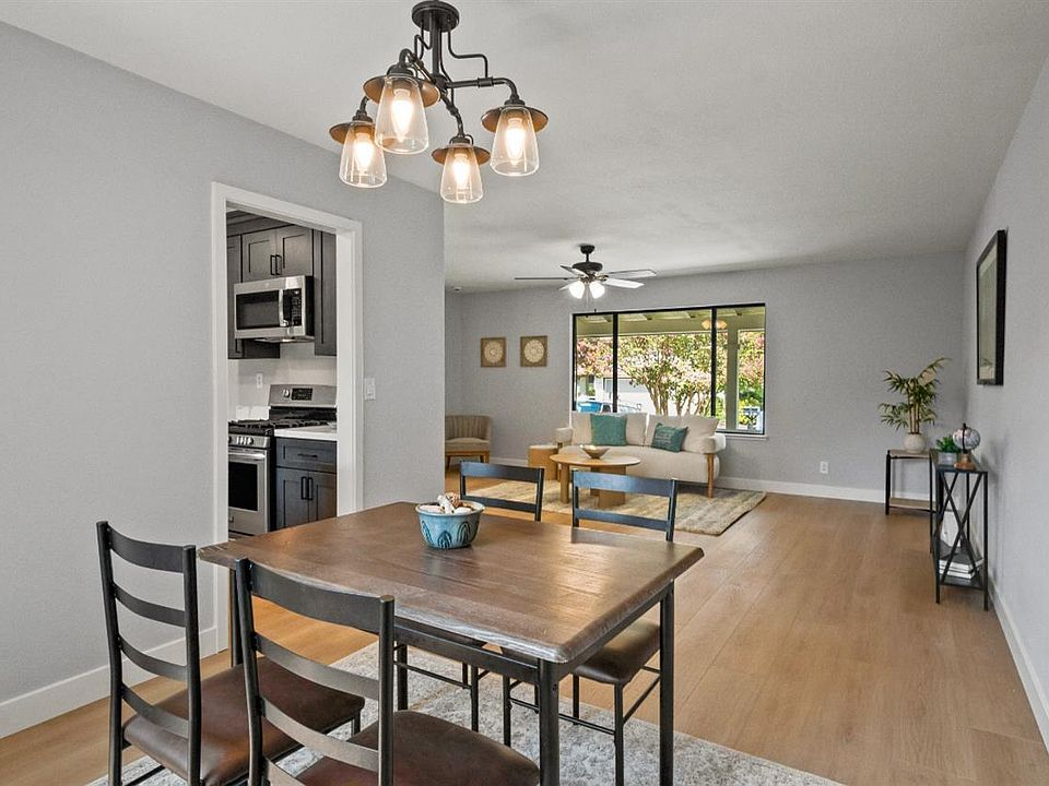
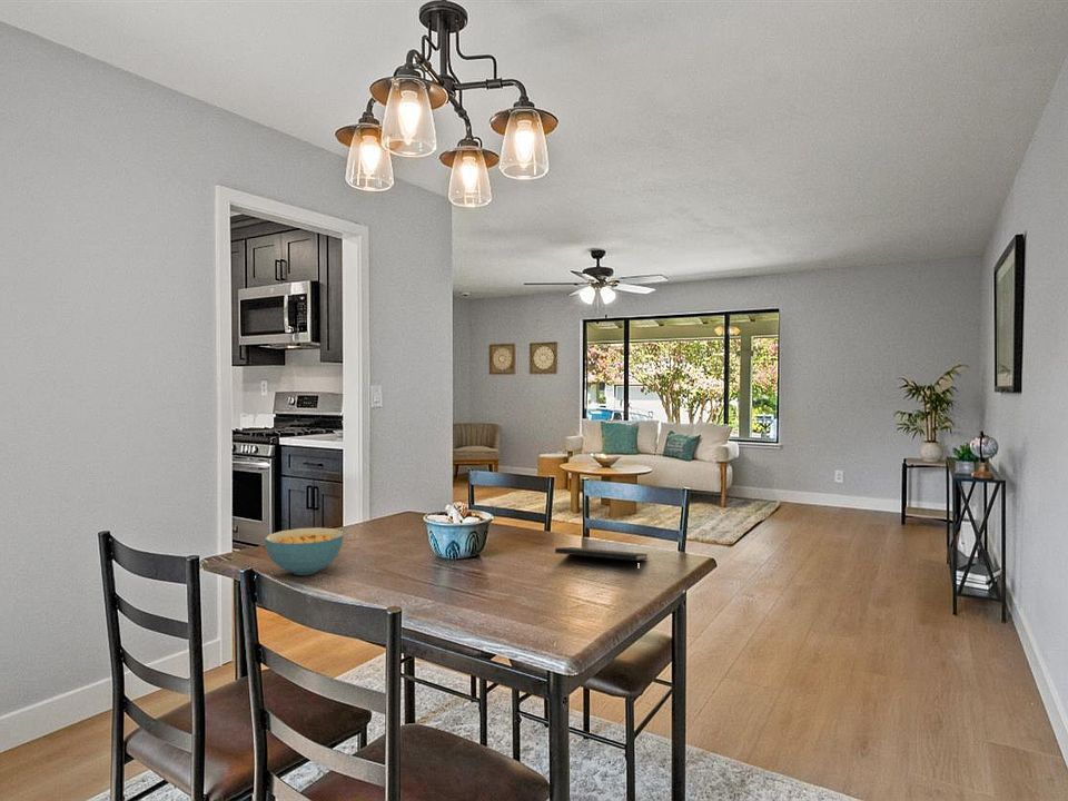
+ cereal bowl (305, 553)
+ notepad (602, 553)
